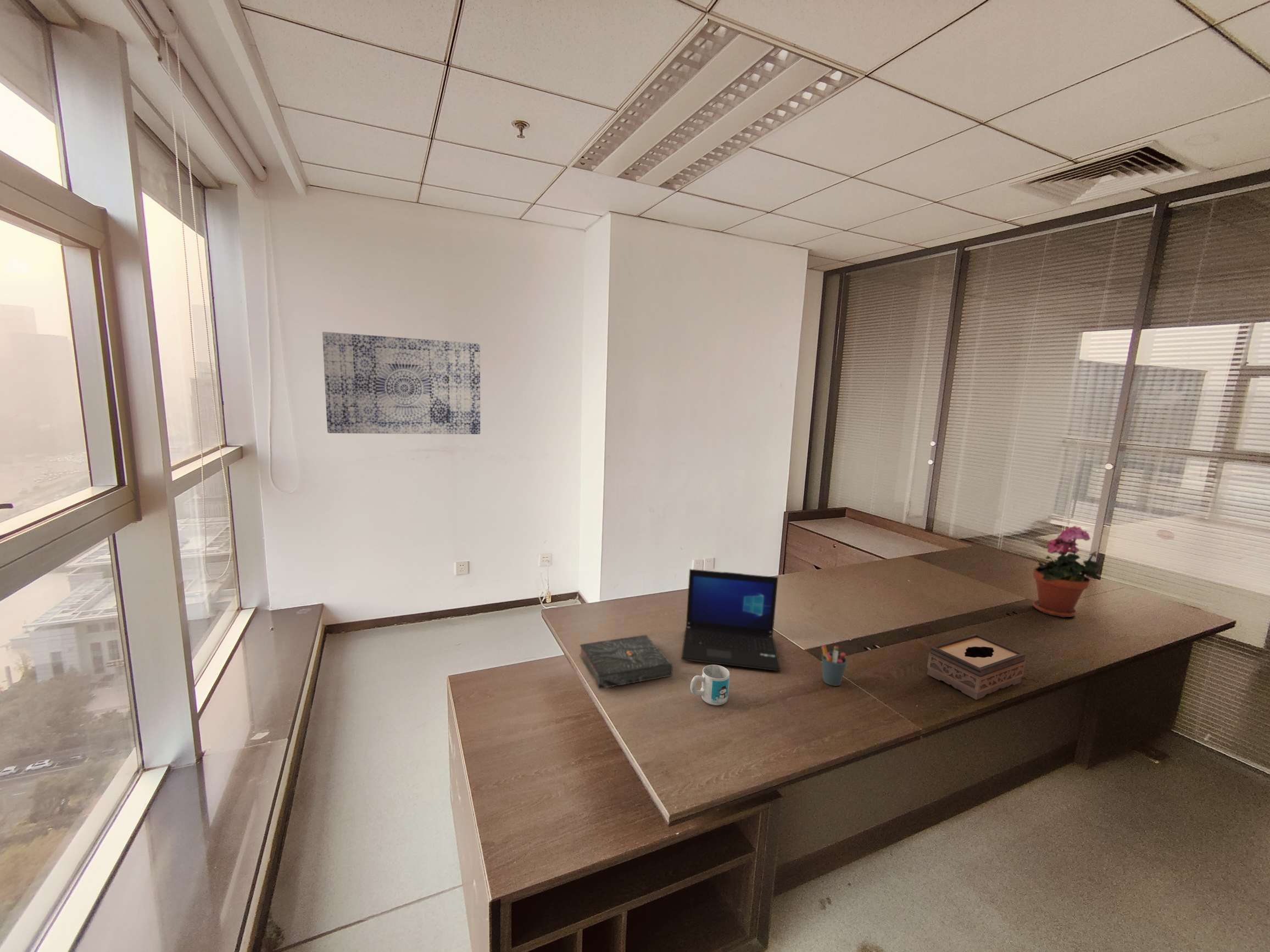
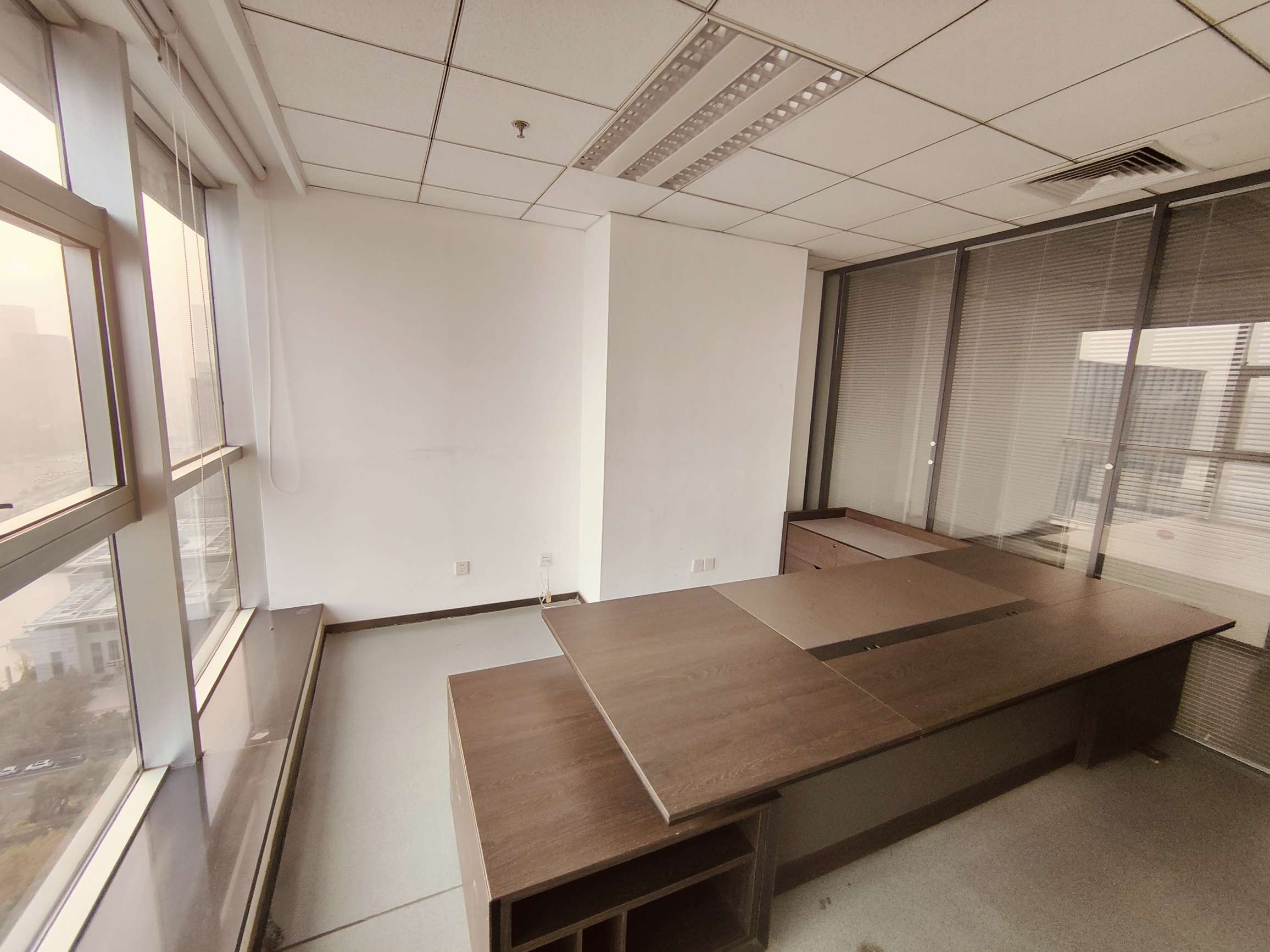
- mug (710, 686)
- book (624, 659)
- tissue box (976, 664)
- potted plant (1064, 569)
- pen holder (833, 663)
- laptop (732, 617)
- wall art (406, 387)
